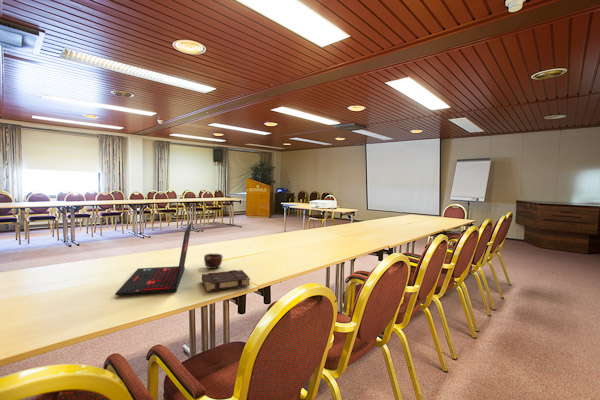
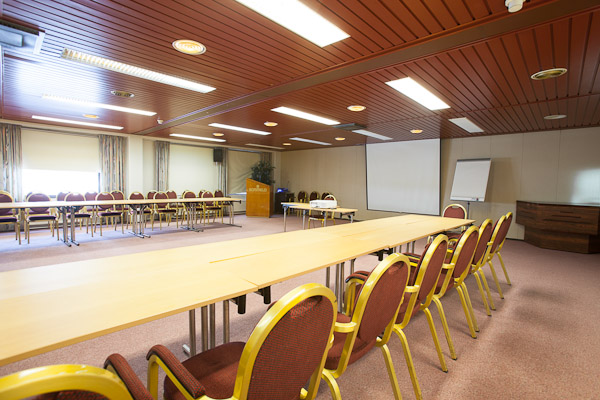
- mug (213, 261)
- laptop (159, 267)
- book (225, 279)
